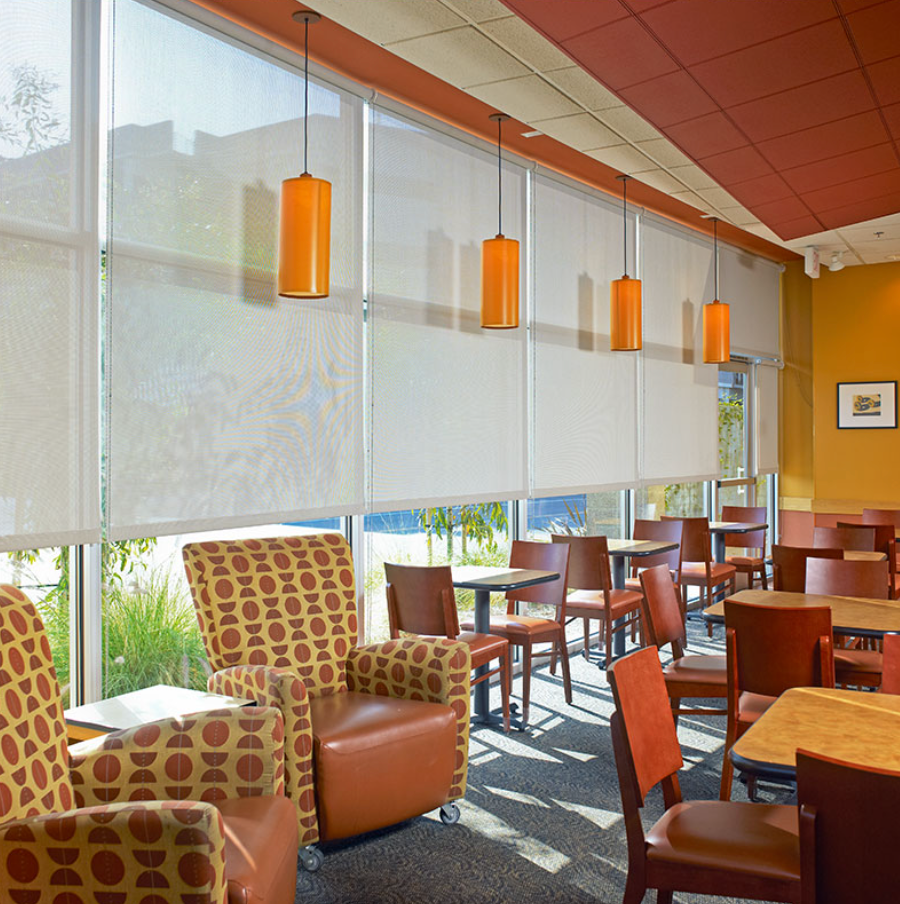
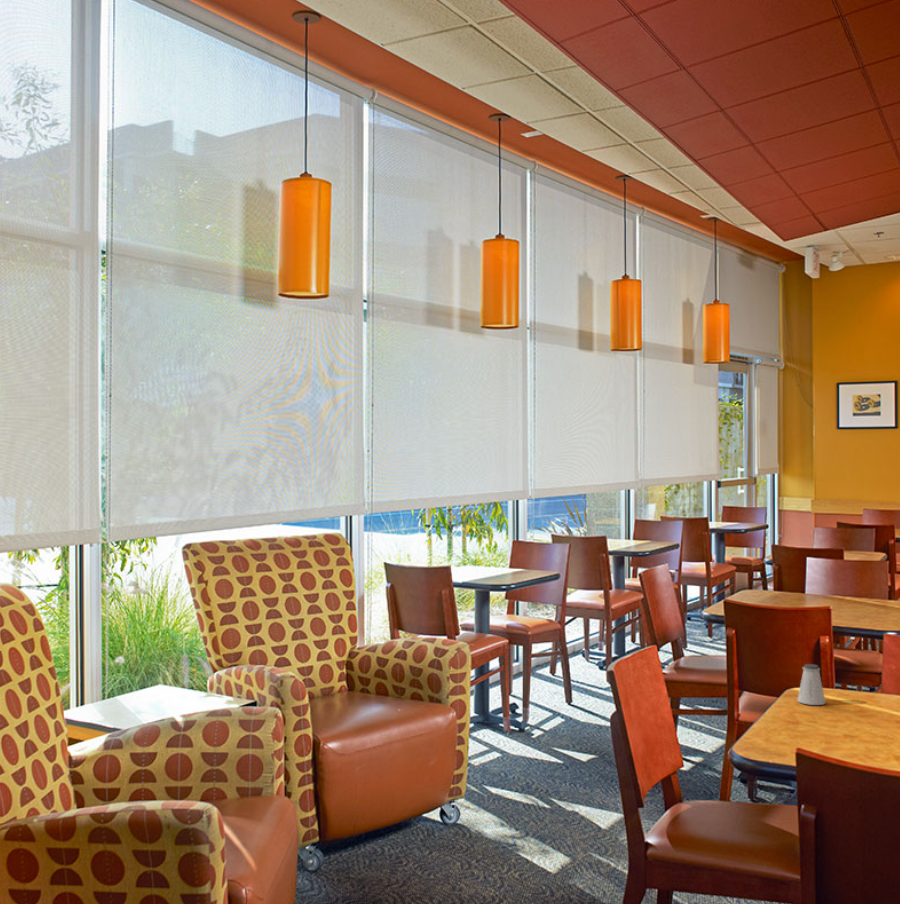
+ saltshaker (811, 683)
